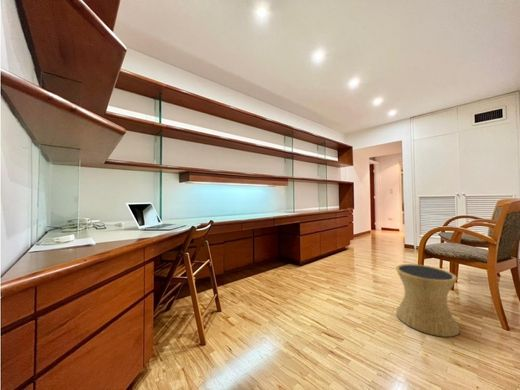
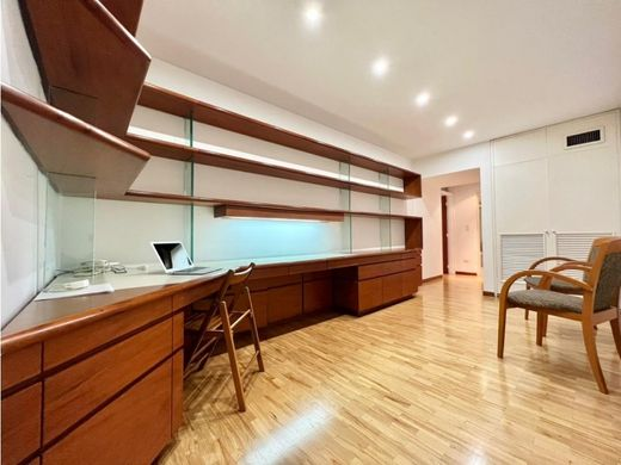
- side table (424, 296)
